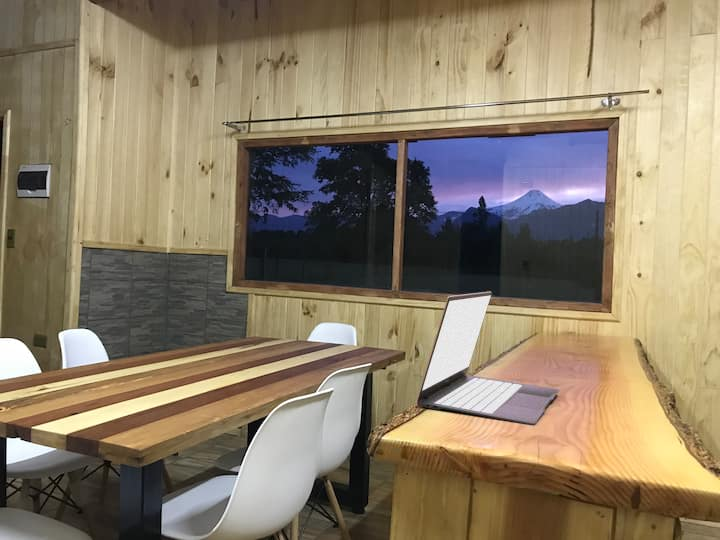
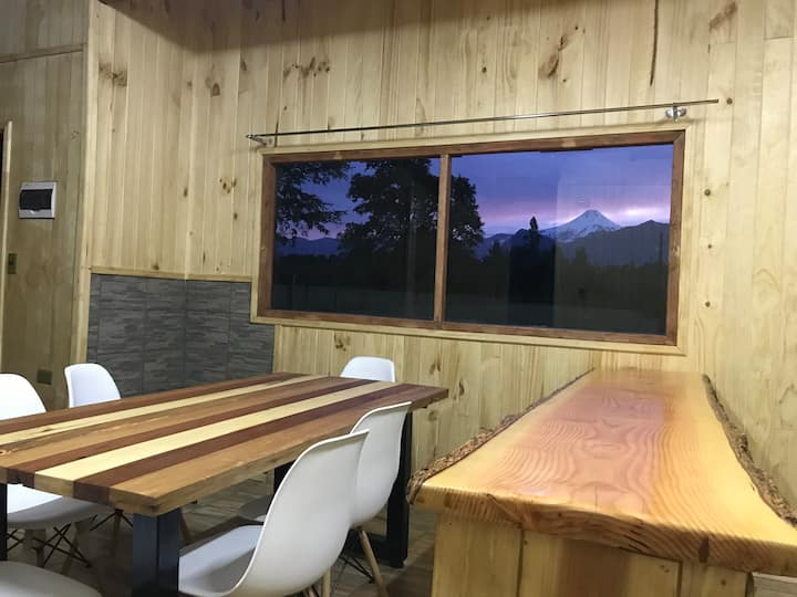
- laptop (476, 342)
